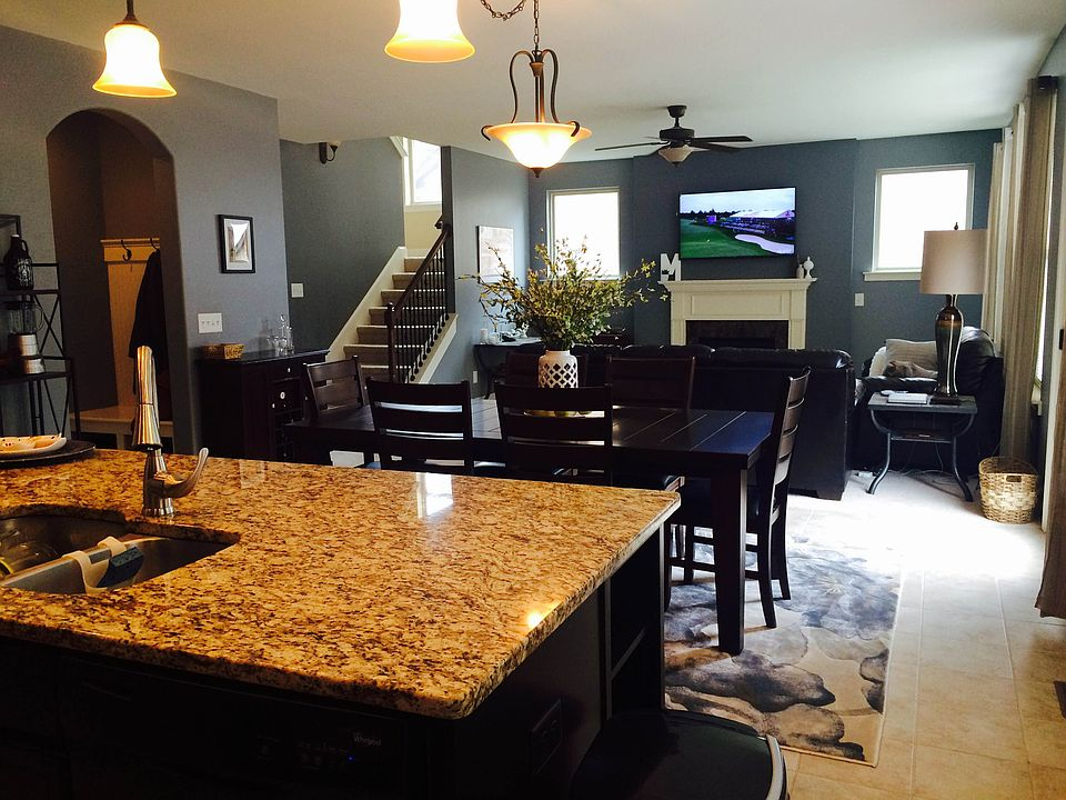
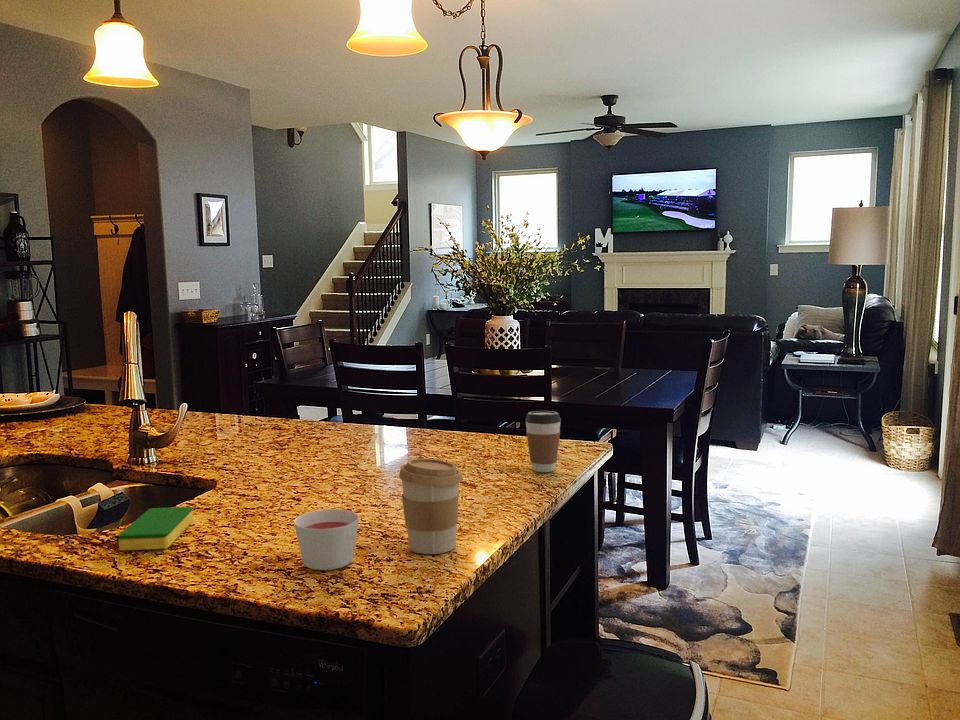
+ candle (327, 540)
+ coffee cup (431, 503)
+ dish sponge (157, 527)
+ coffee cup (543, 441)
